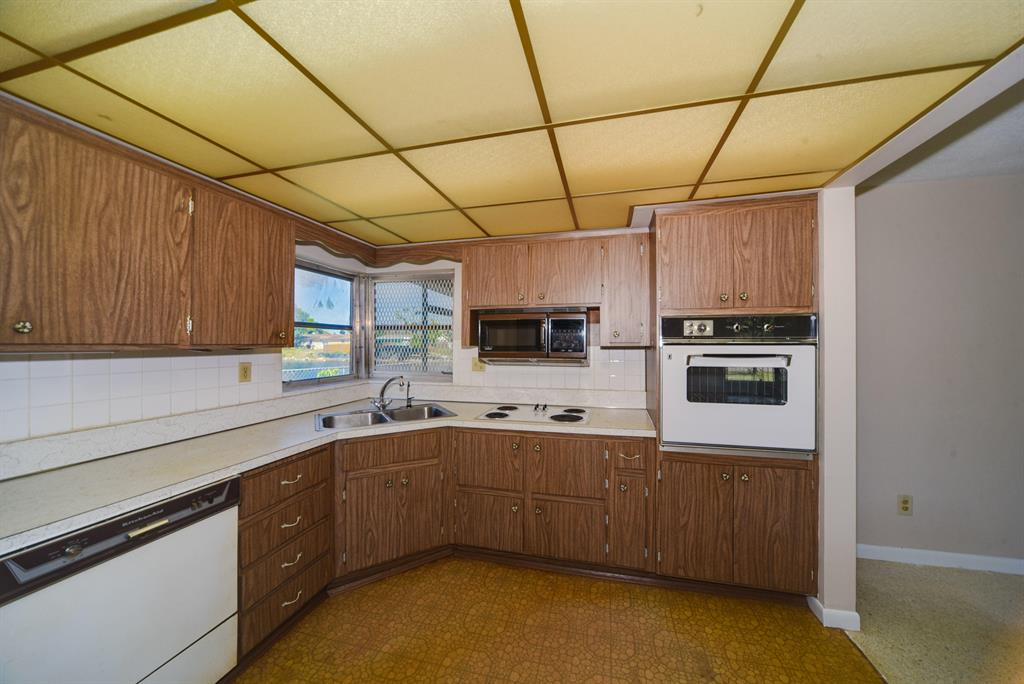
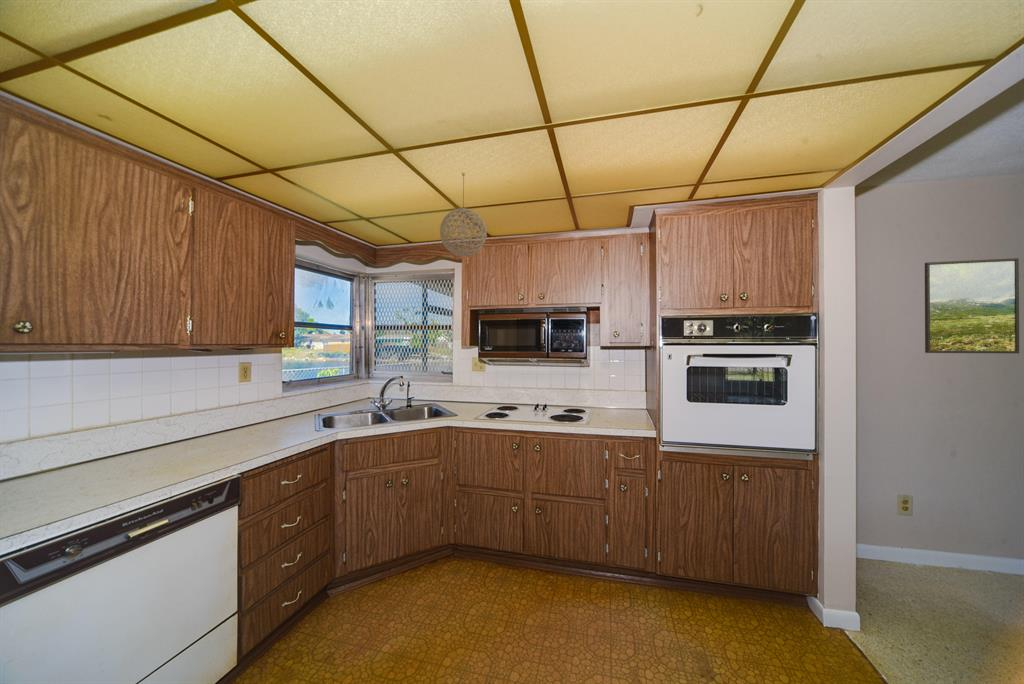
+ pendant light (463, 214)
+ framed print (970, 306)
